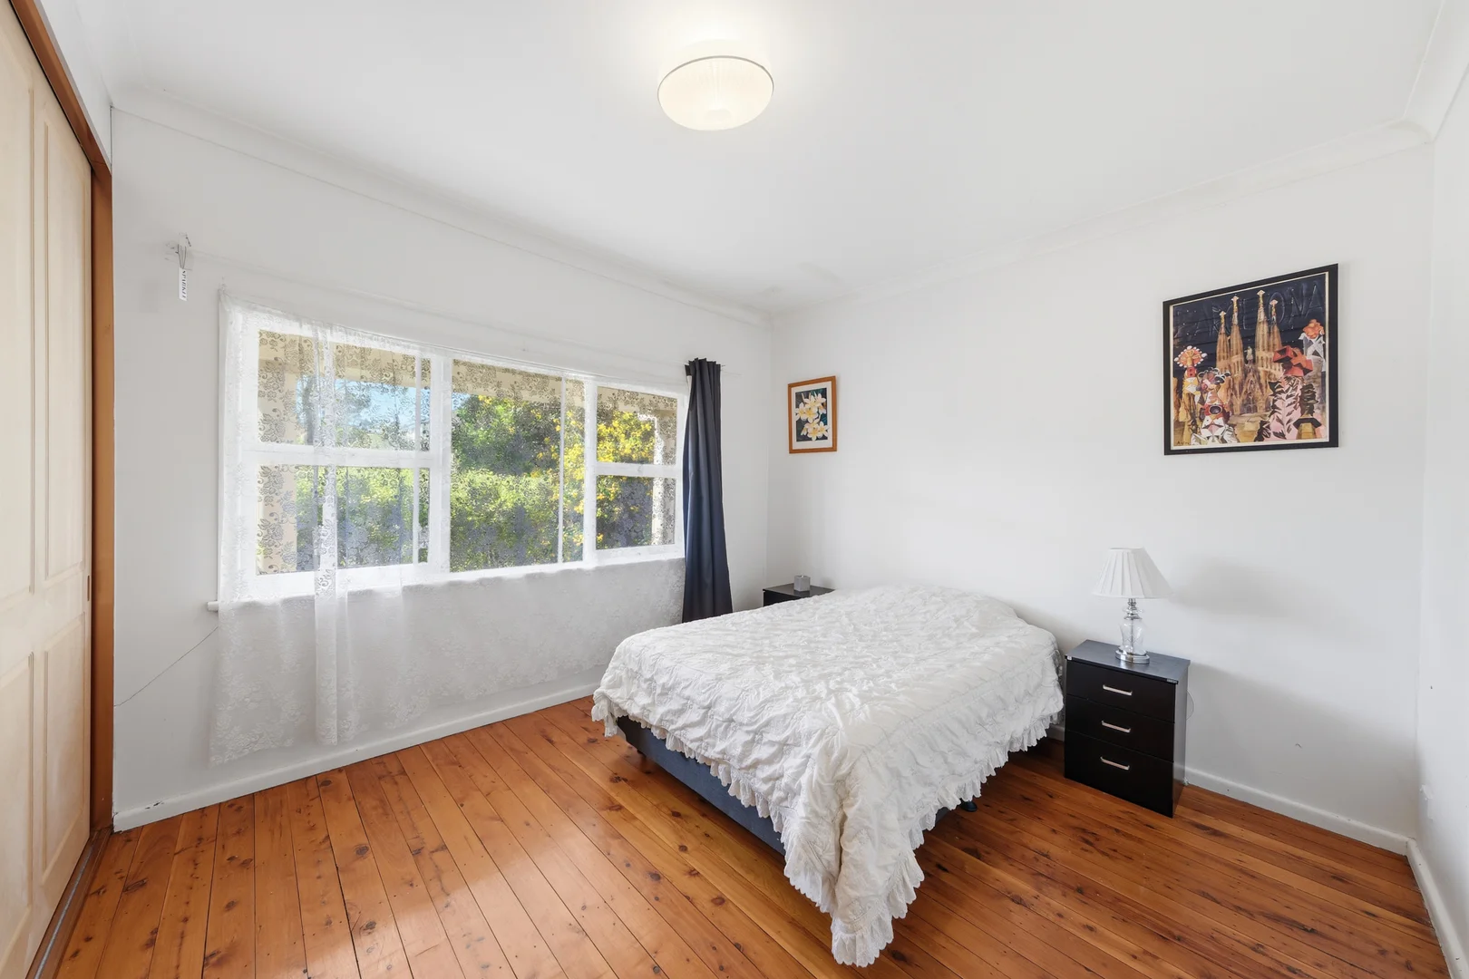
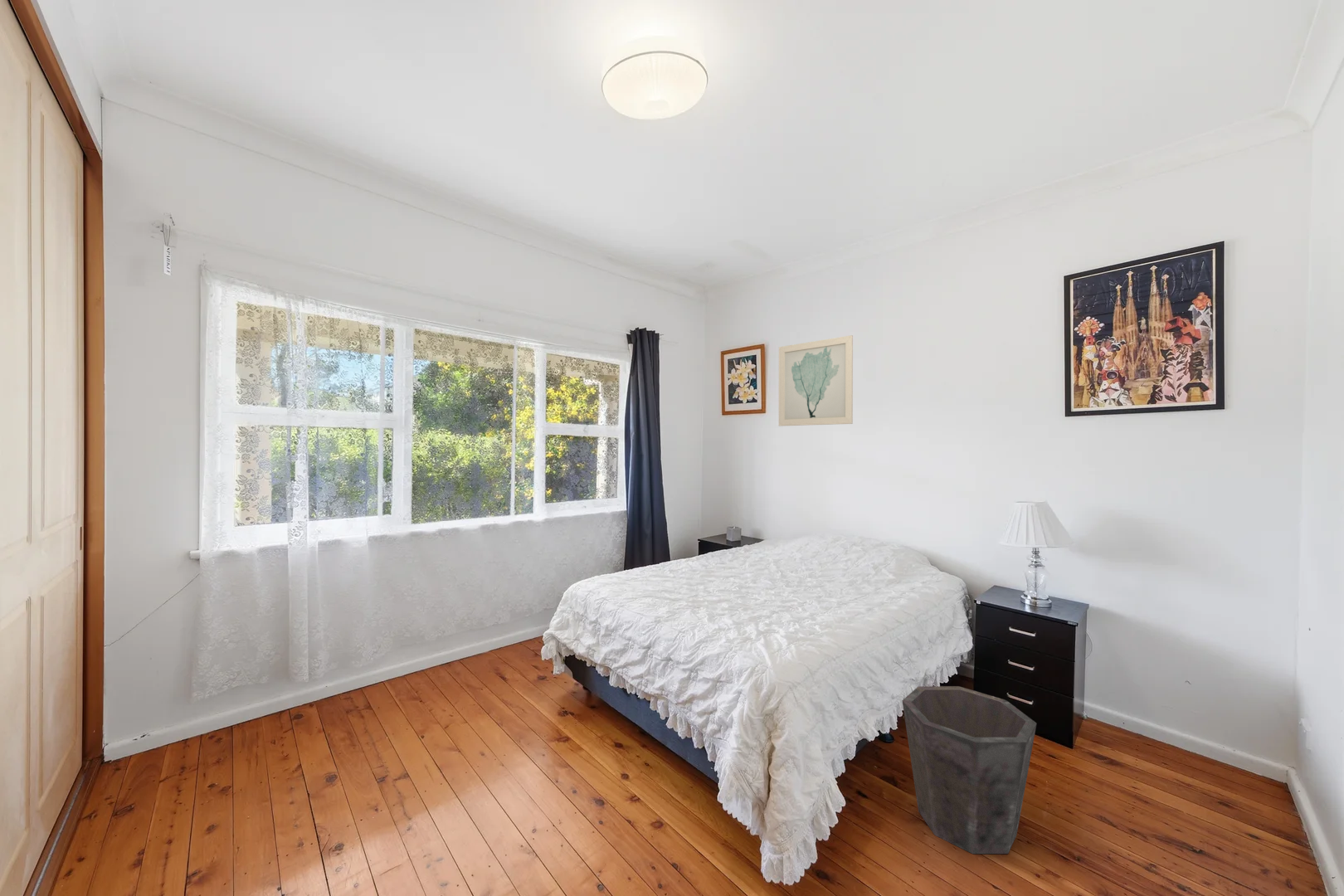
+ wall art (813, 383)
+ waste bin (966, 767)
